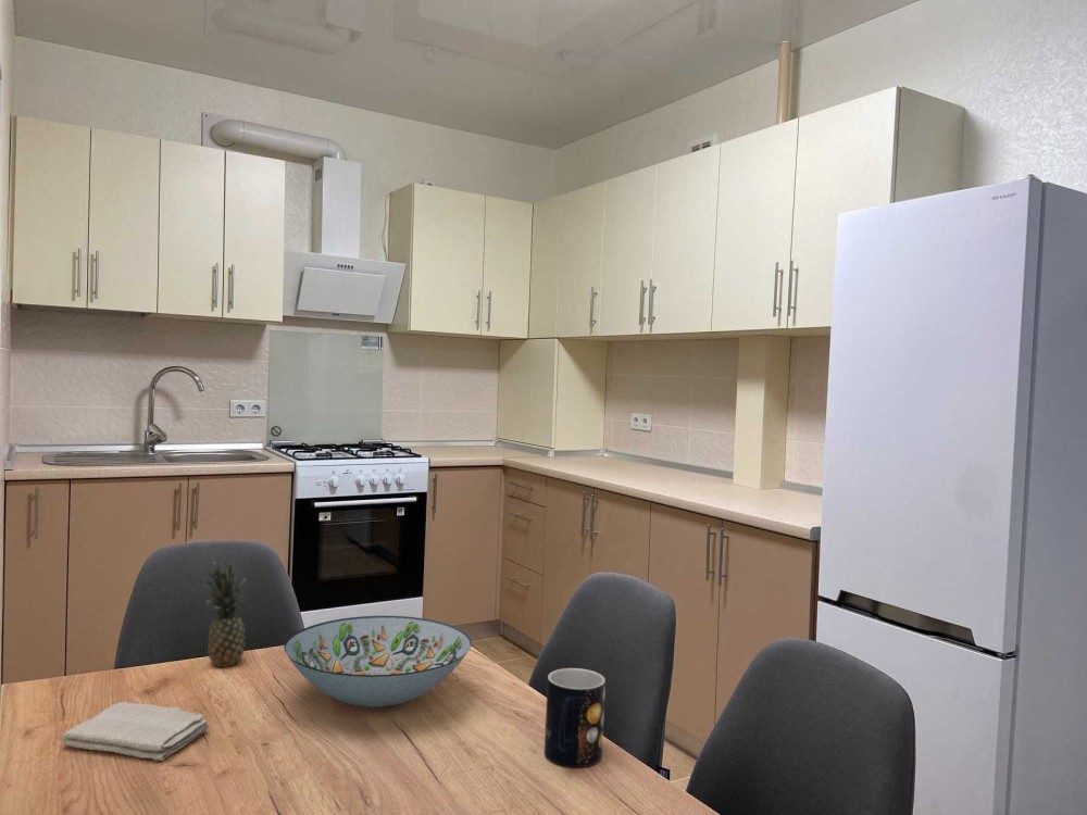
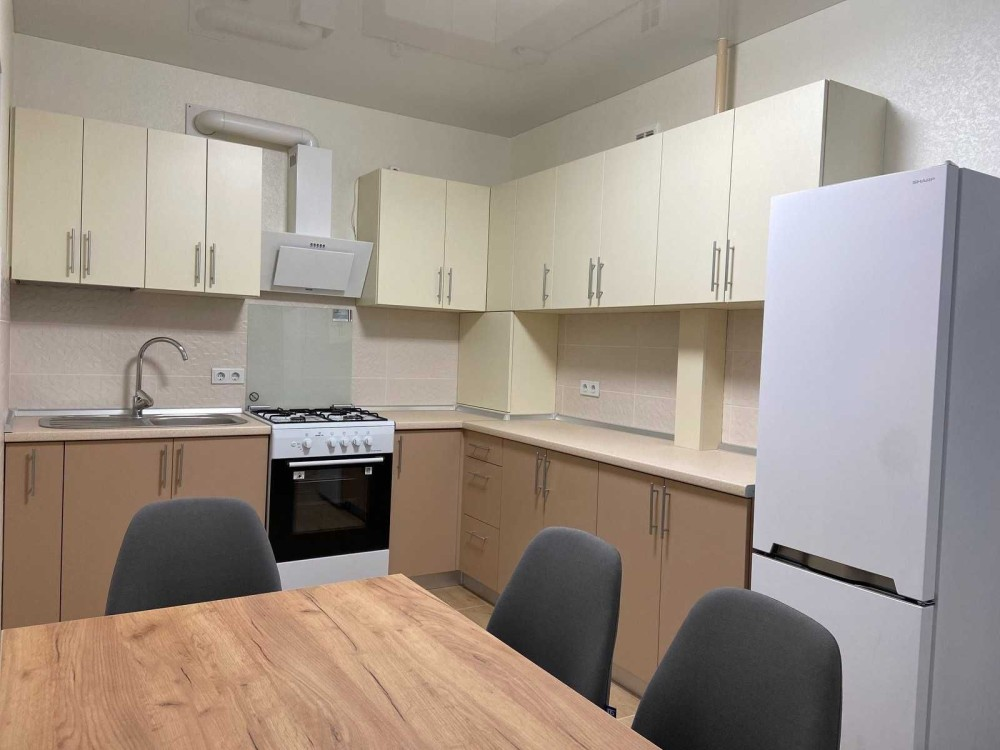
- mug (575, 719)
- decorative bowl (378, 669)
- washcloth (137, 728)
- fruit (225, 611)
